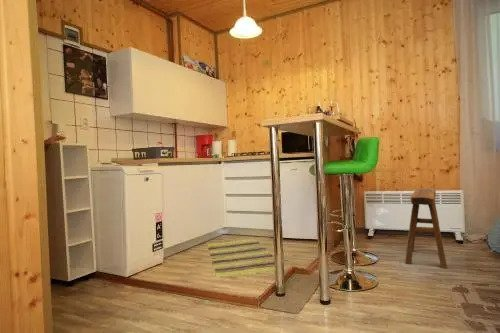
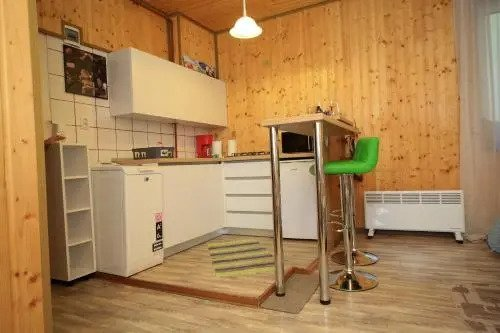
- stool (424, 227)
